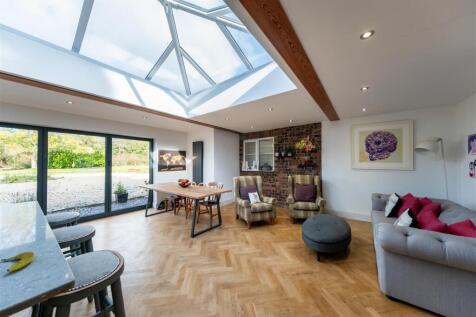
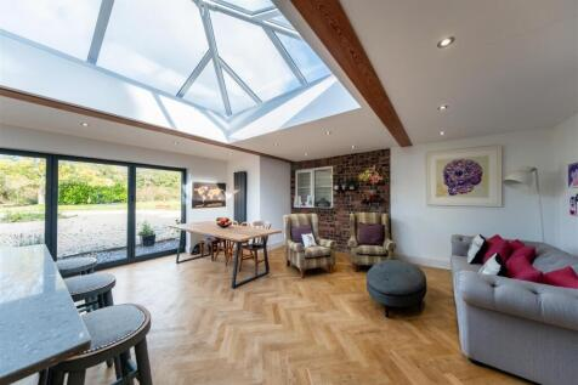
- banana (20, 260)
